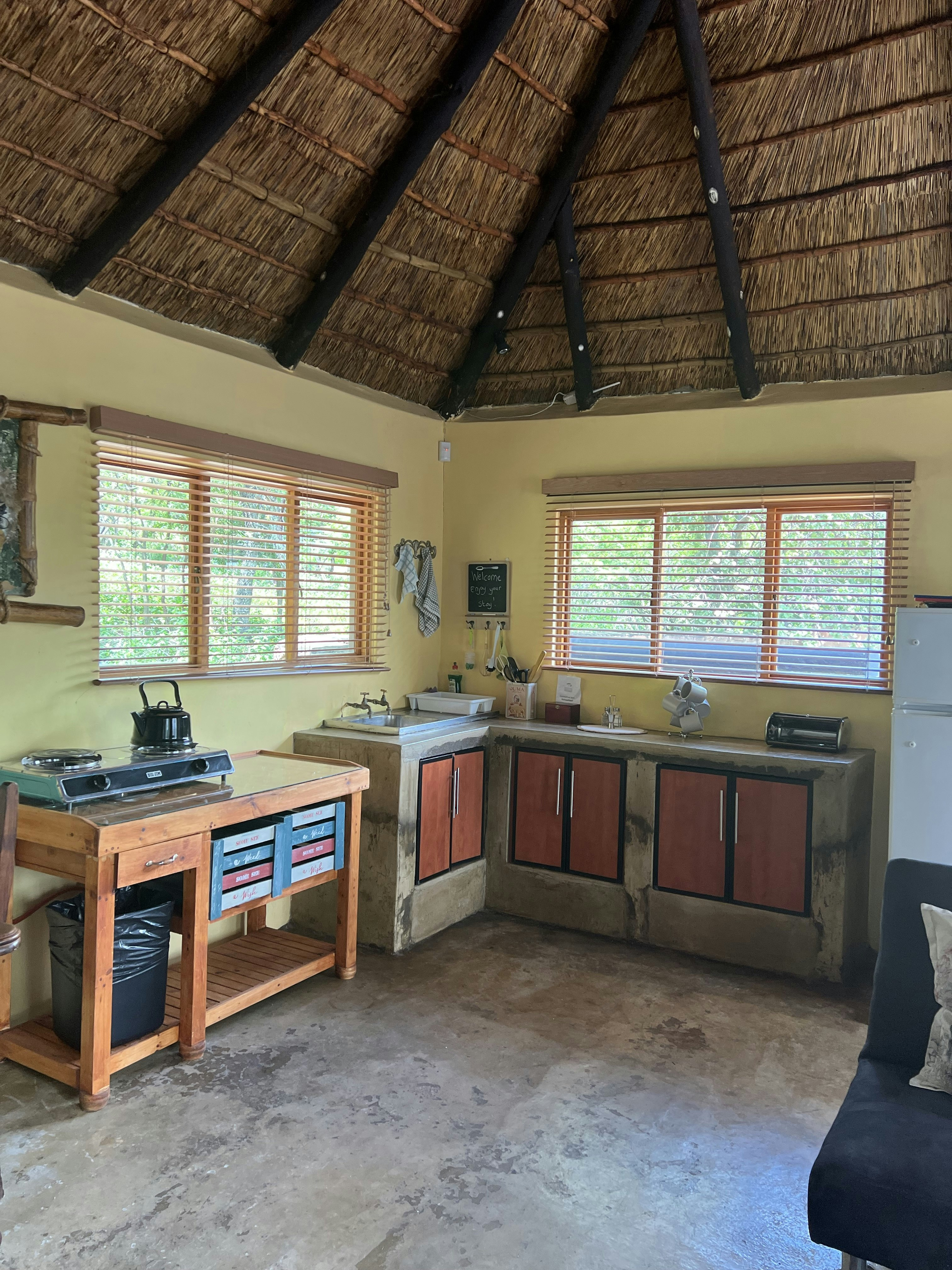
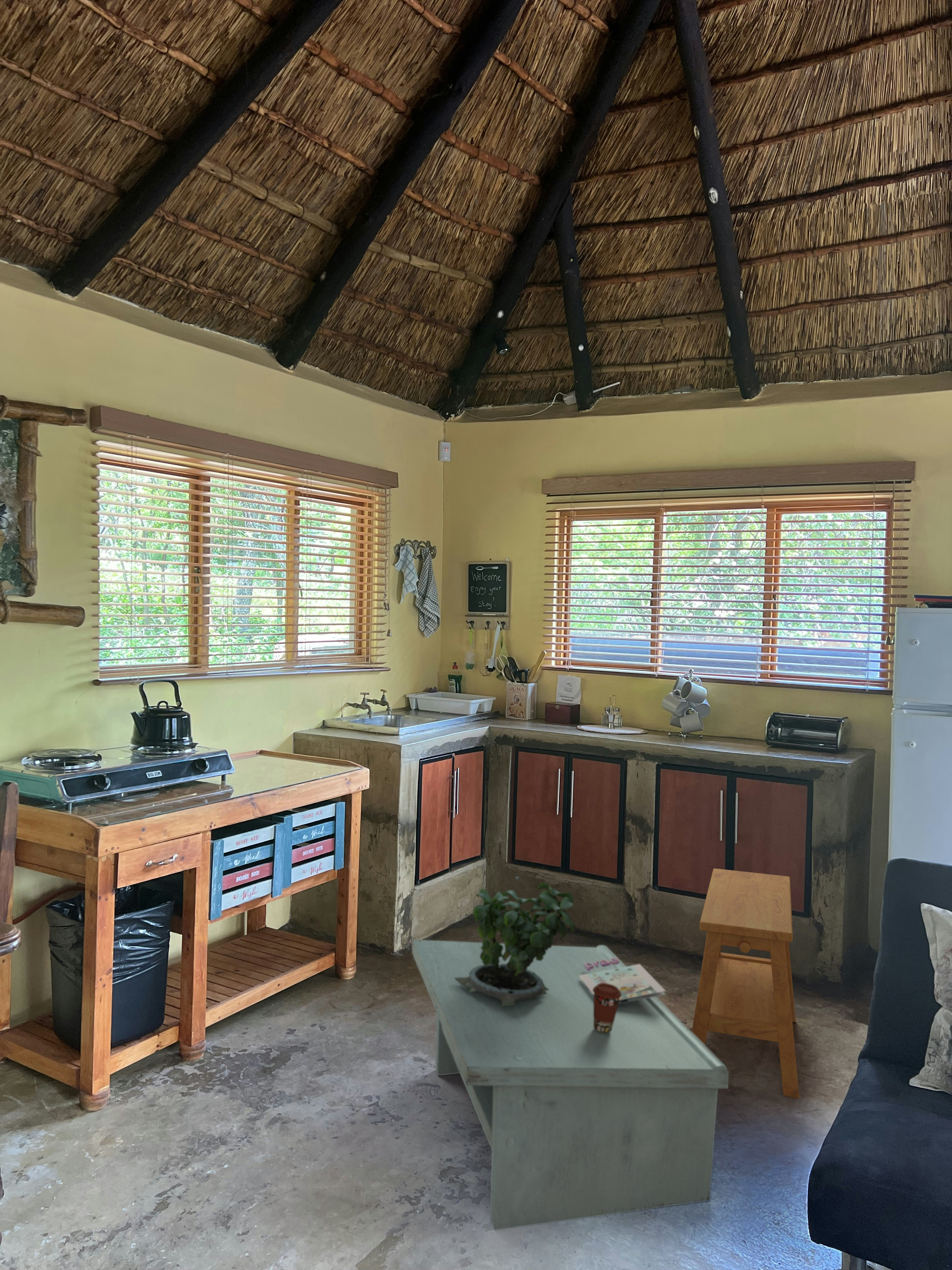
+ side table (746, 972)
+ magazine (616, 974)
+ coffee cup (603, 1002)
+ potted plant (515, 938)
+ coffee table (549, 1056)
